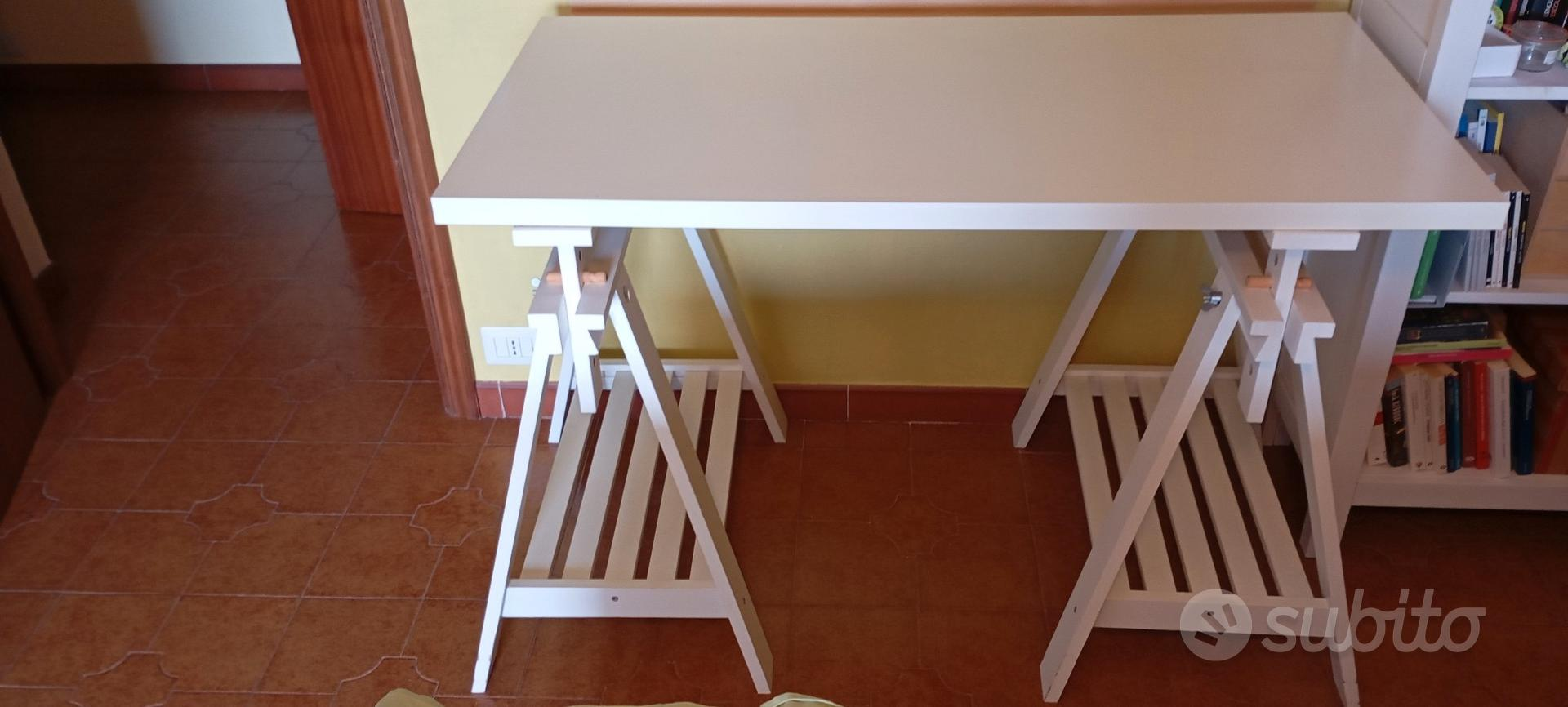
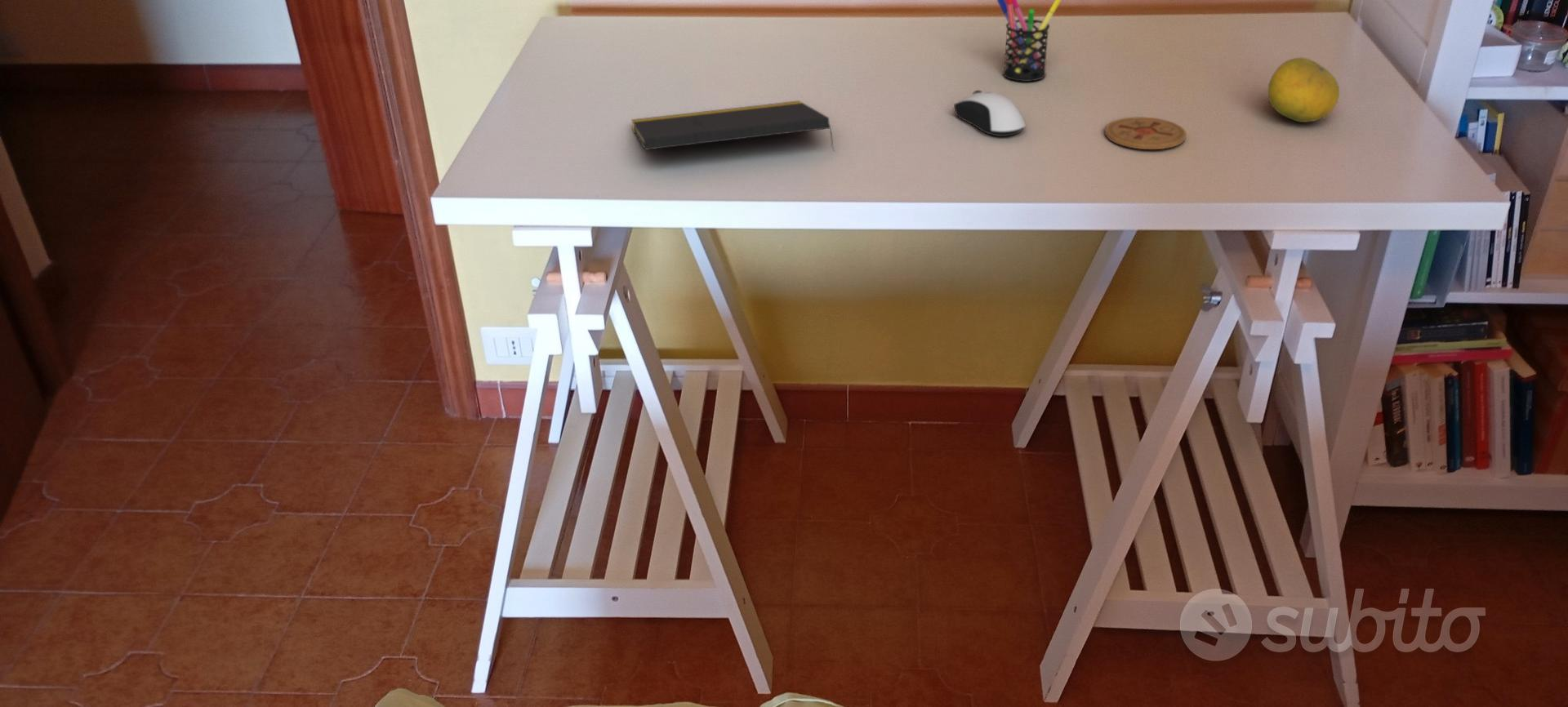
+ fruit (1303, 91)
+ computer mouse (991, 109)
+ pen holder (1025, 33)
+ coaster (1145, 132)
+ notepad (727, 123)
